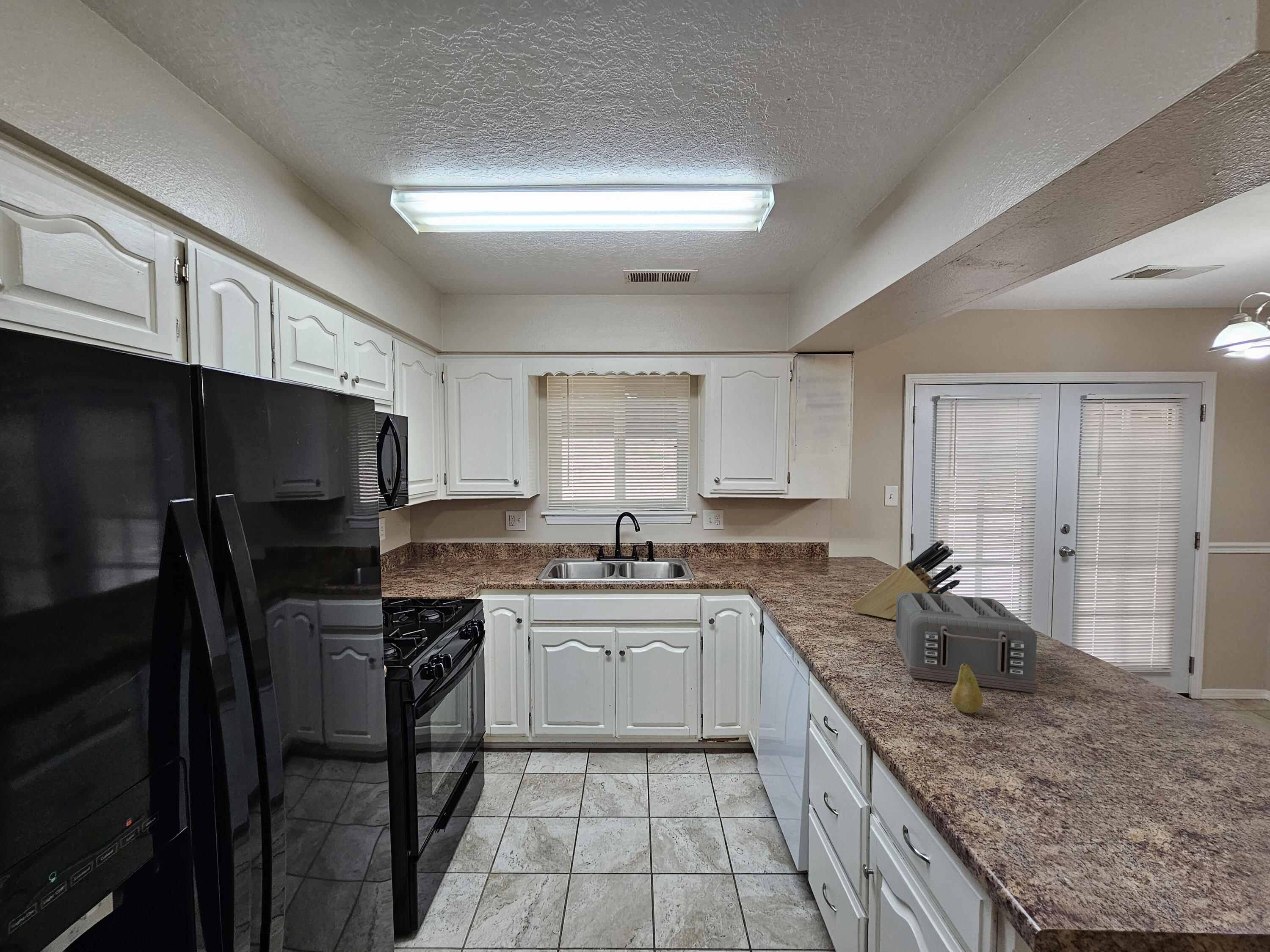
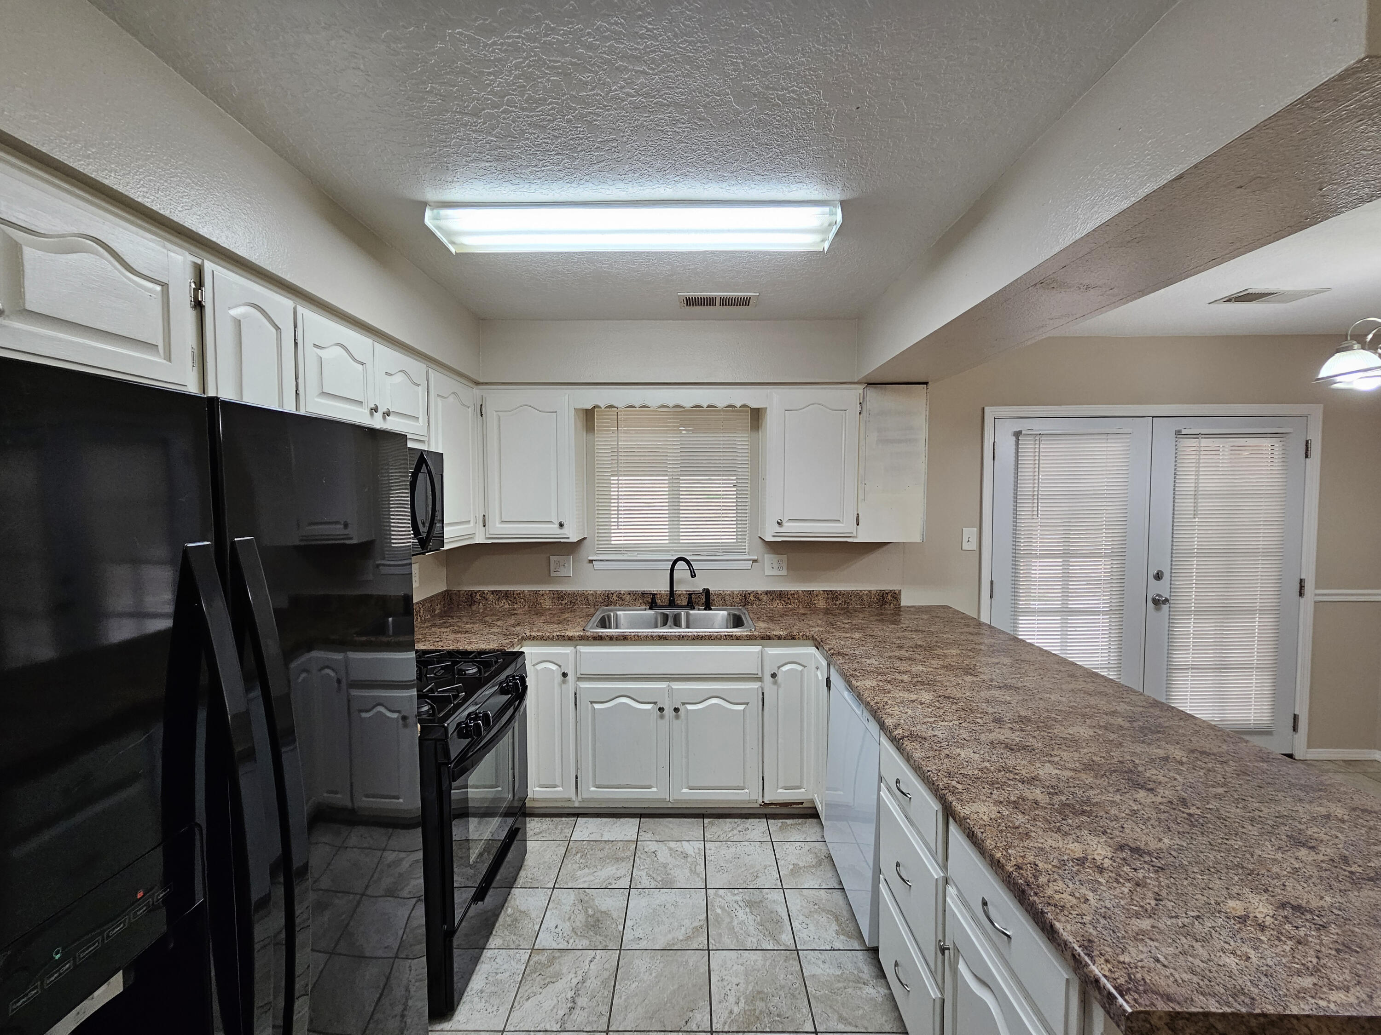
- toaster (960, 636)
- fruit (967, 686)
- knife block (906, 578)
